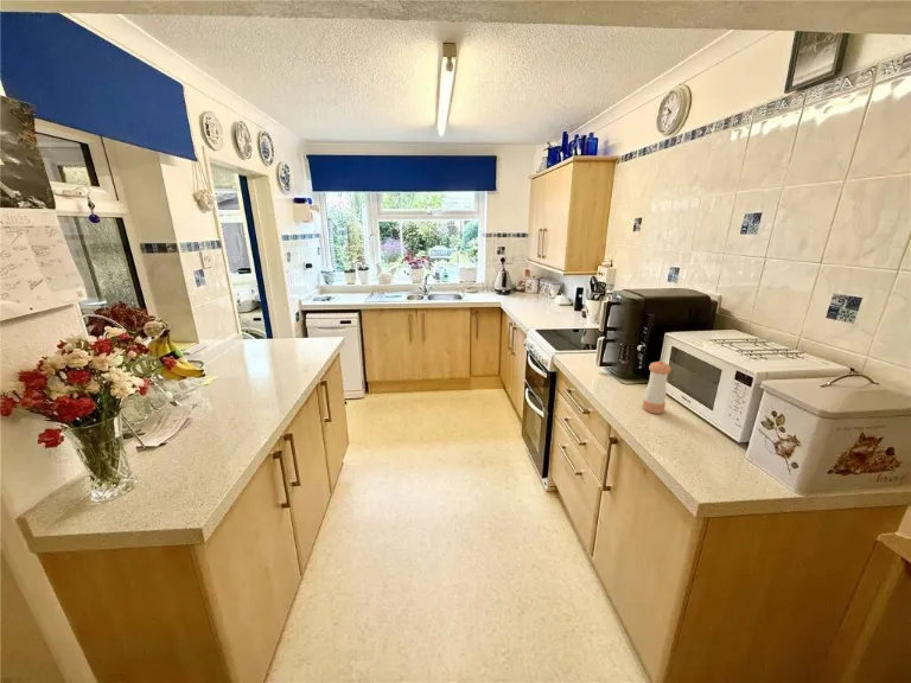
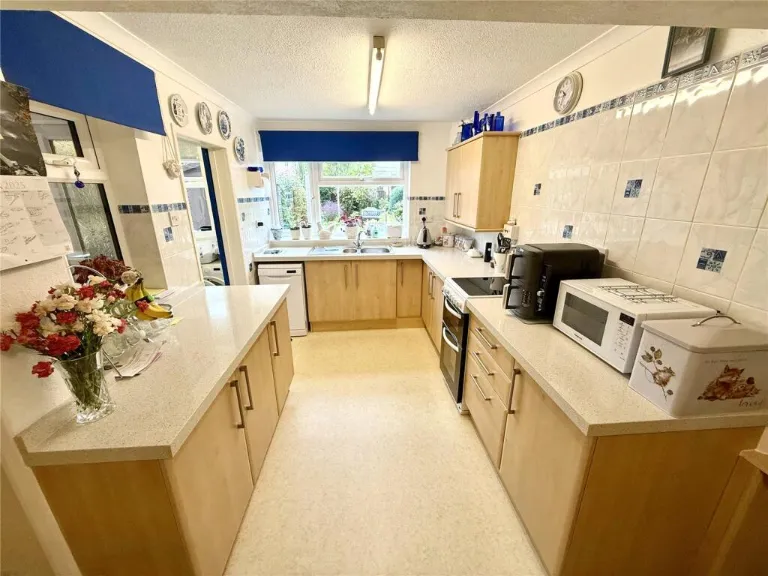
- pepper shaker (656, 385)
